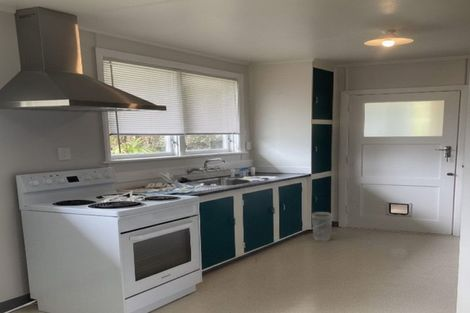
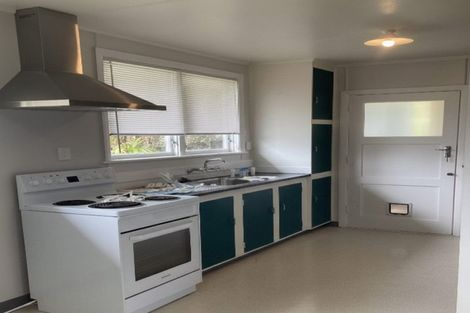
- wastebasket (322, 226)
